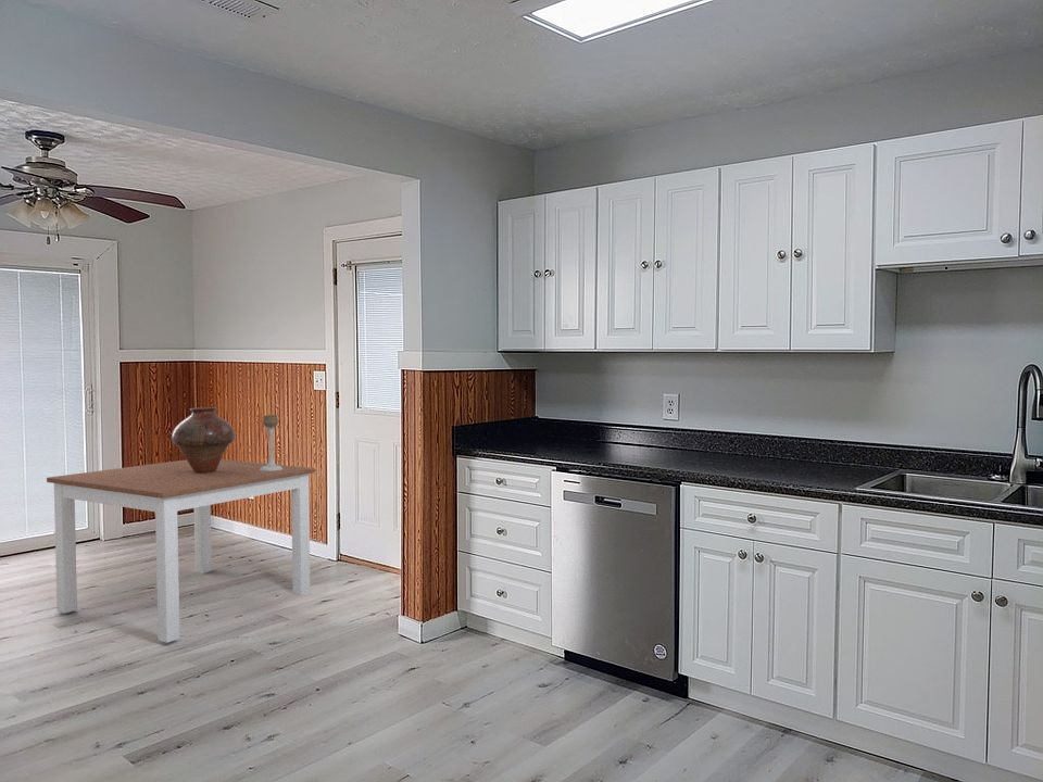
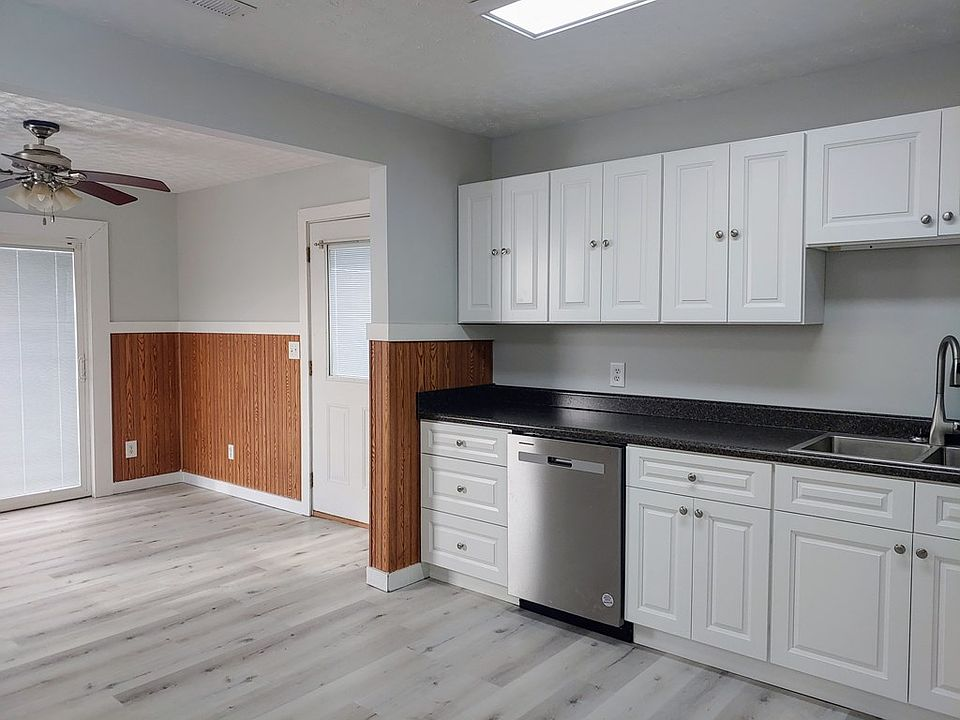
- dining table (194, 537)
- vase (203, 439)
- candle holder (271, 442)
